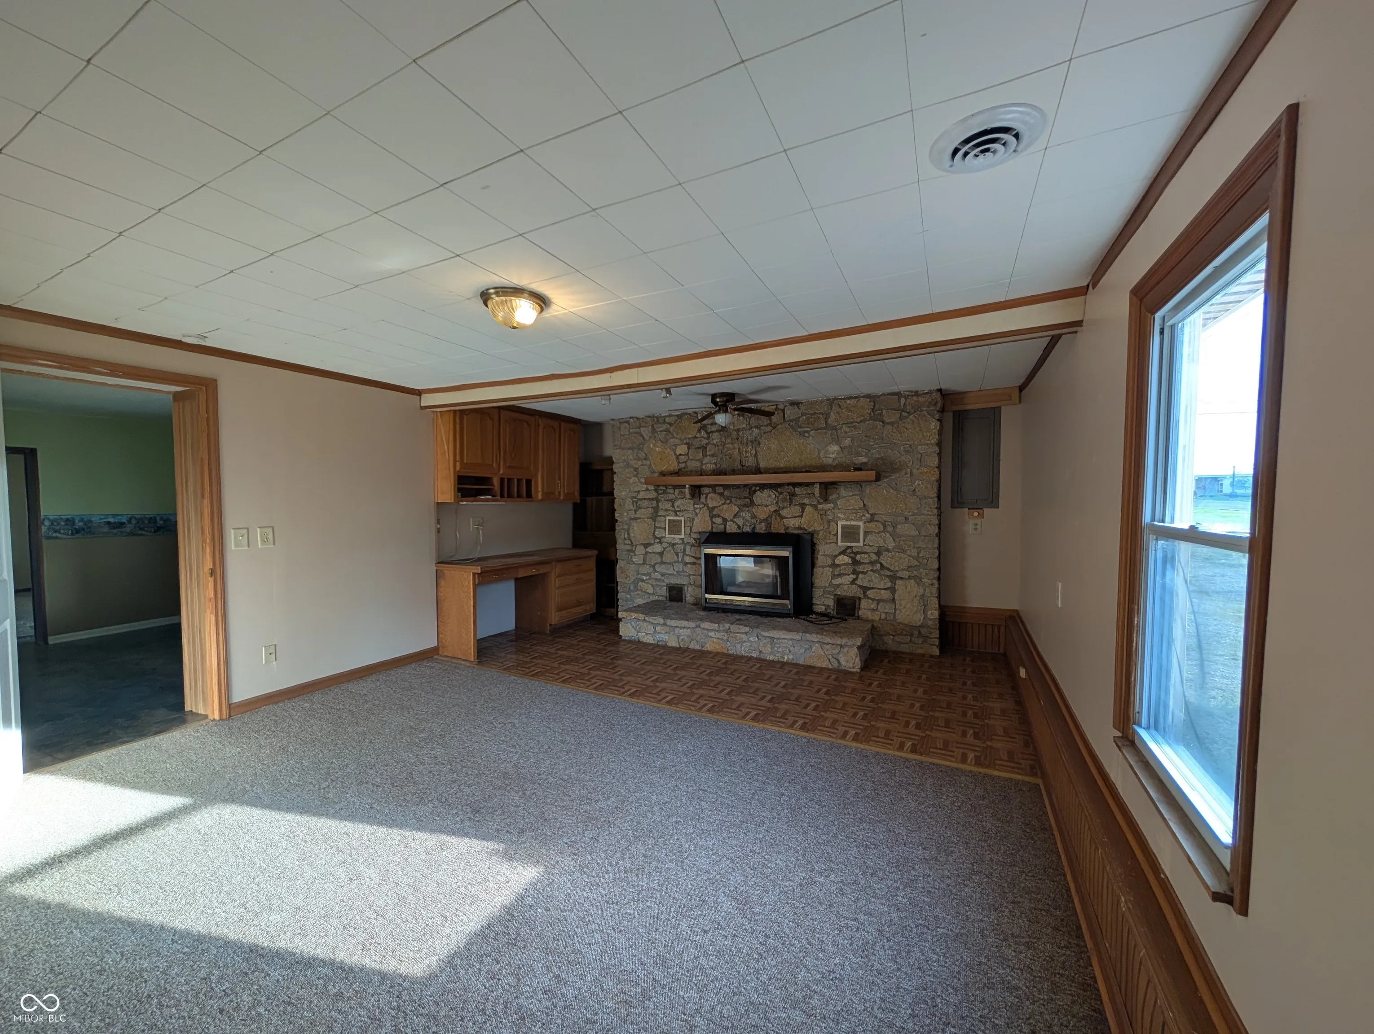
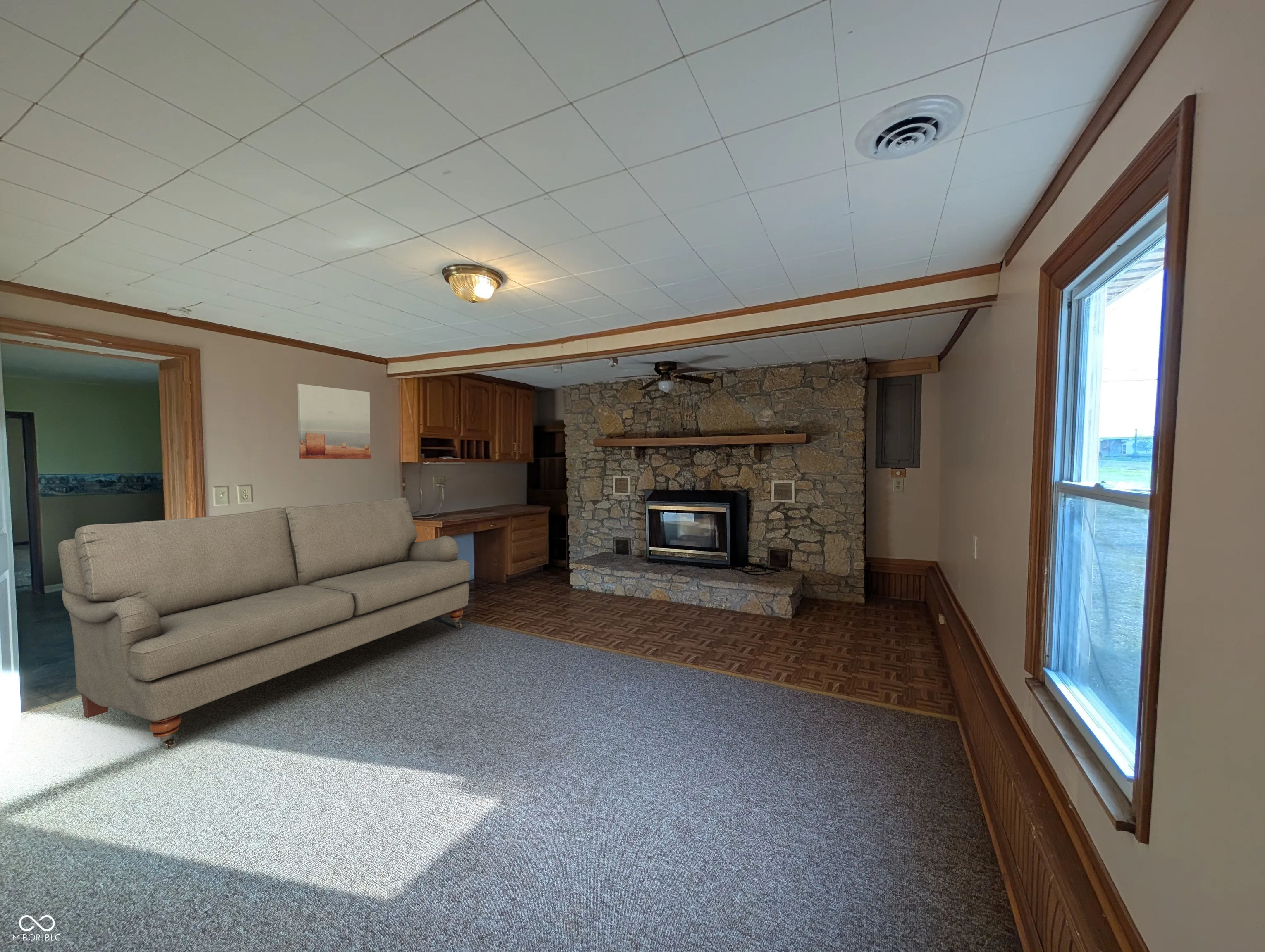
+ wall art (336, 424)
+ sofa (308, 585)
